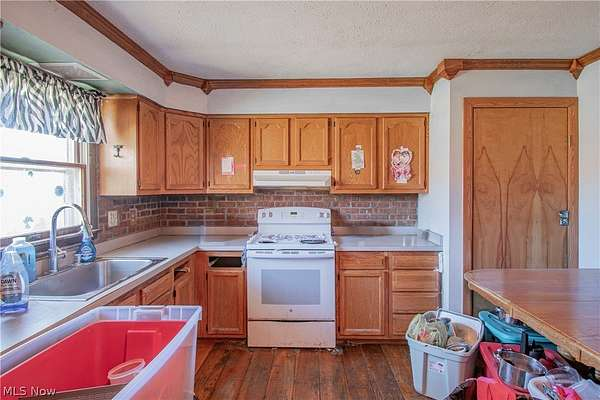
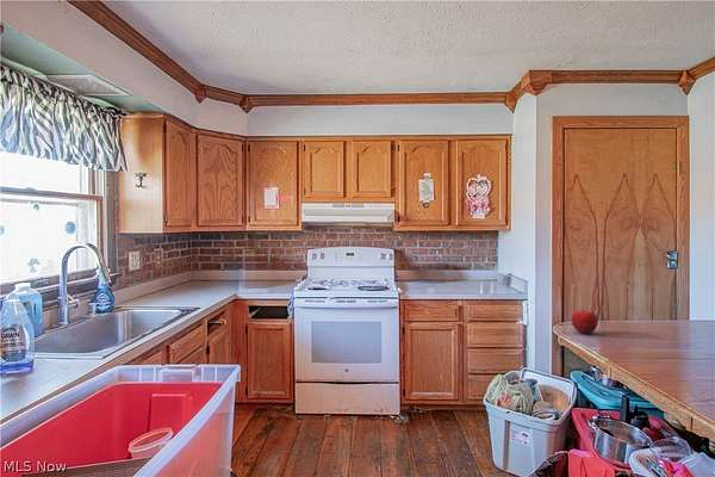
+ fruit (584, 320)
